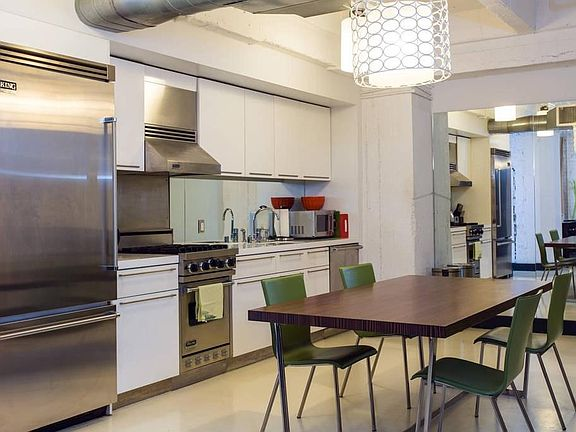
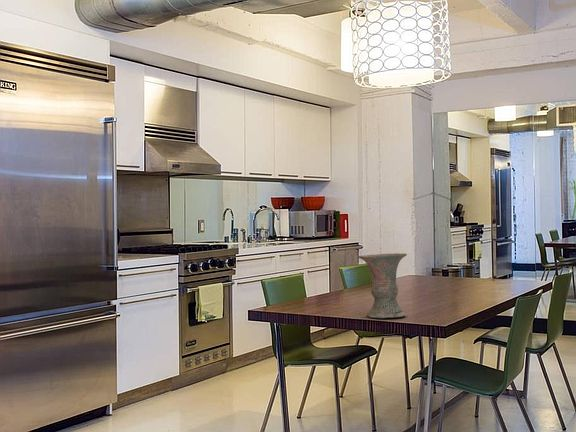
+ vase (382, 284)
